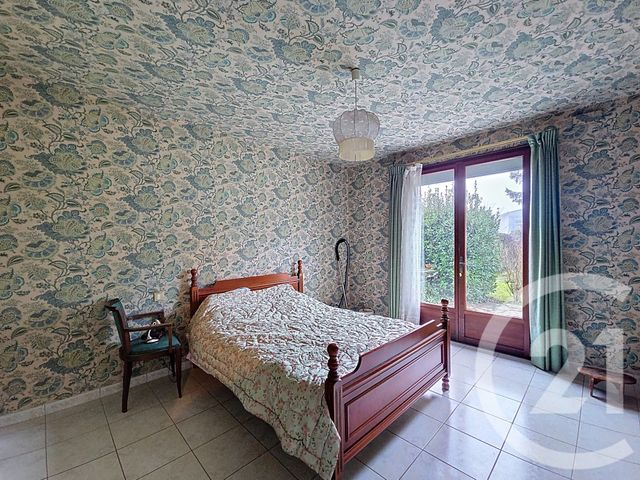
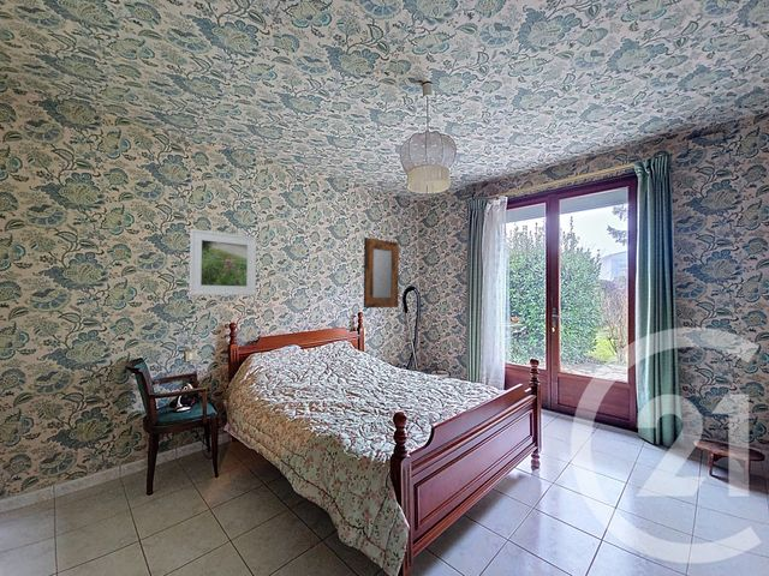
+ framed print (225, 264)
+ home mirror (381, 274)
